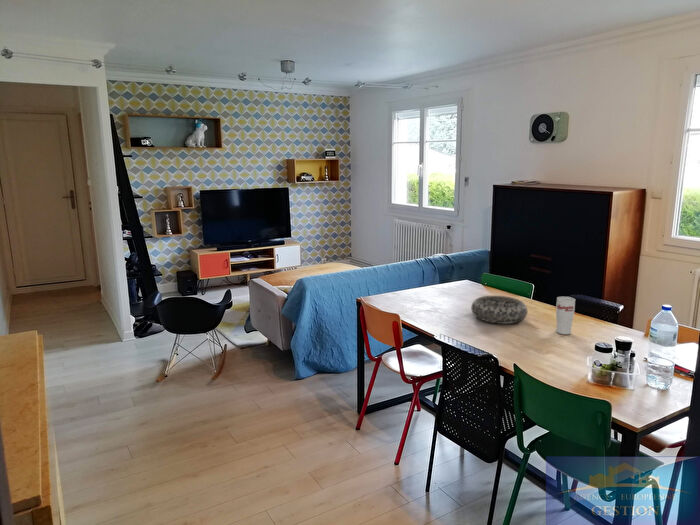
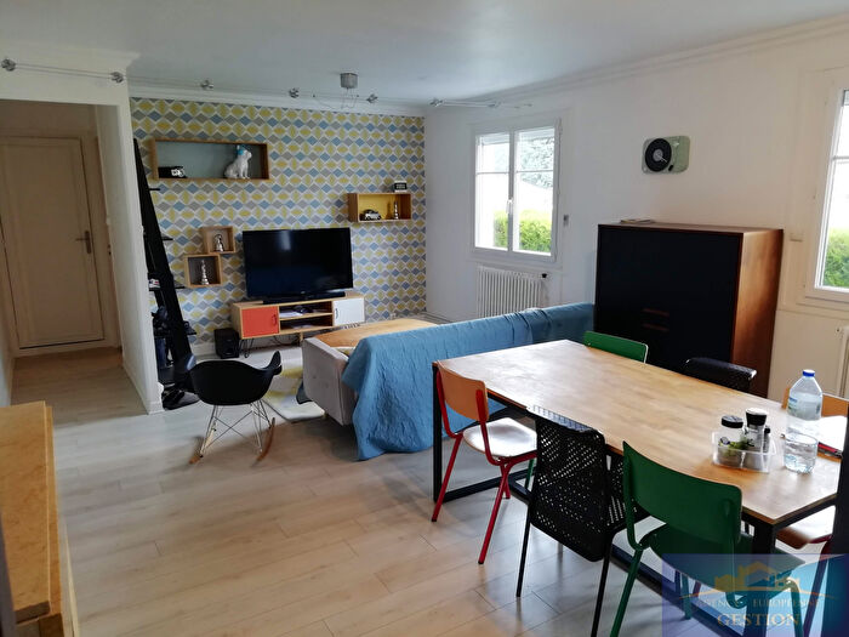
- cup (564, 315)
- decorative bowl (498, 309)
